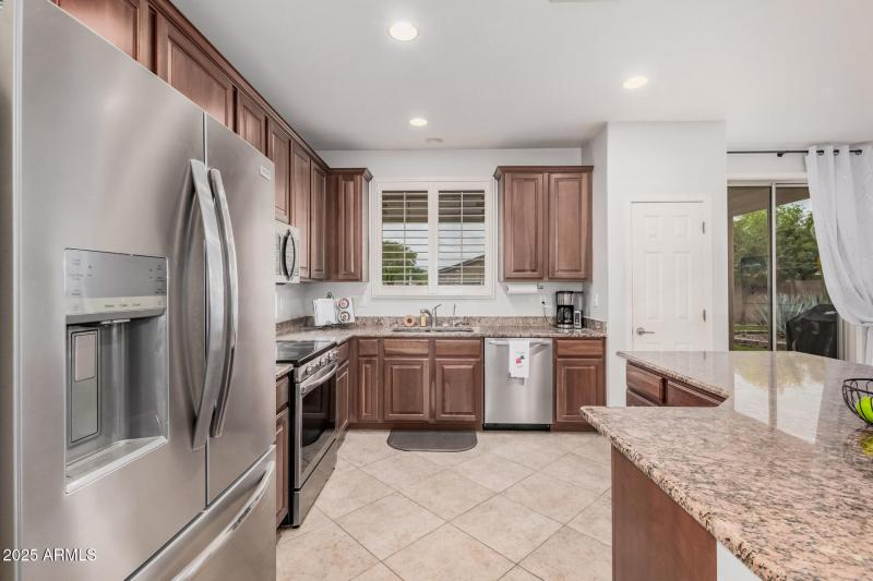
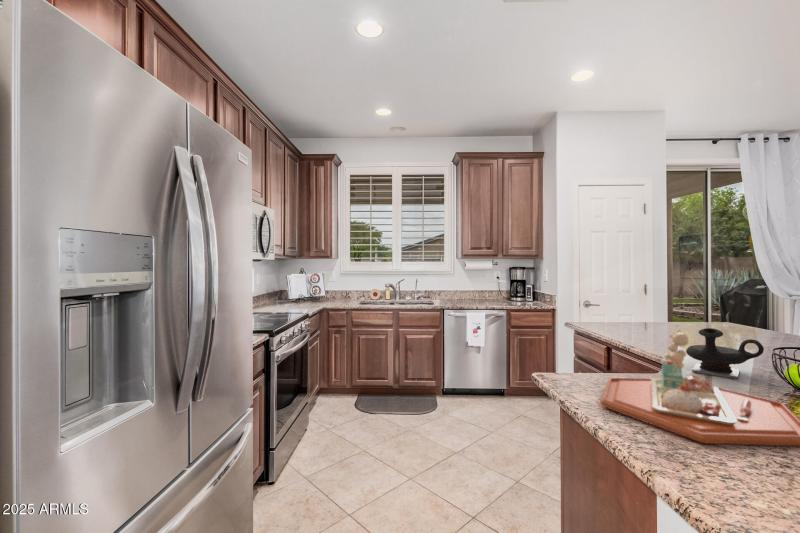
+ teapot (722, 350)
+ food tray (691, 375)
